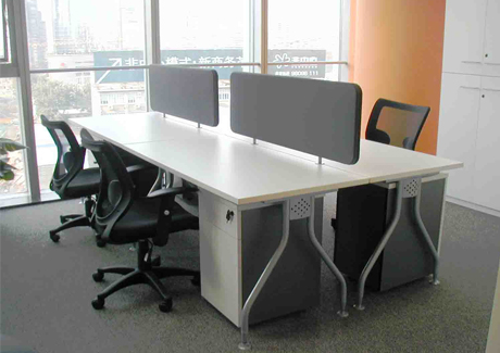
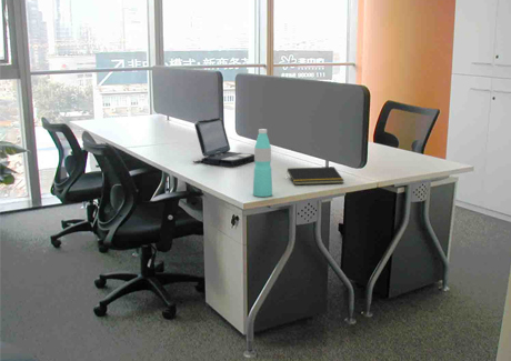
+ notepad (314, 174)
+ water bottle (262, 162)
+ laptop (224, 141)
